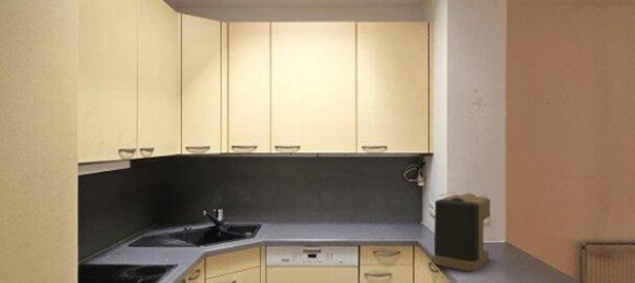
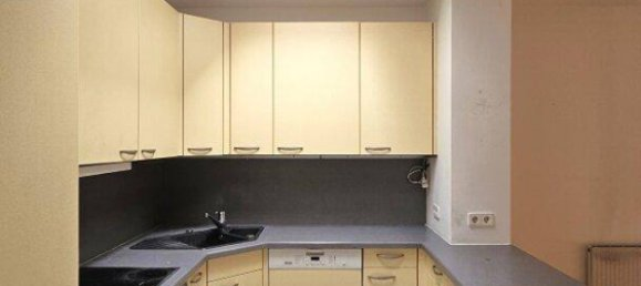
- coffee maker (460, 226)
